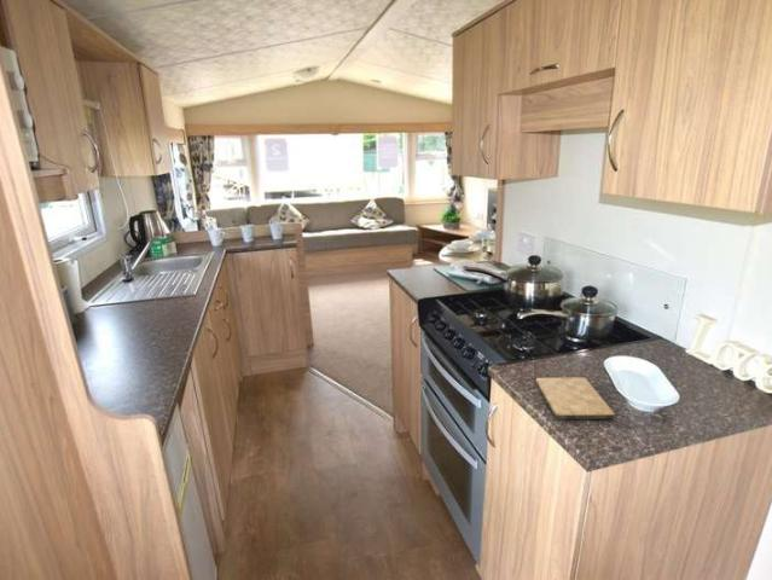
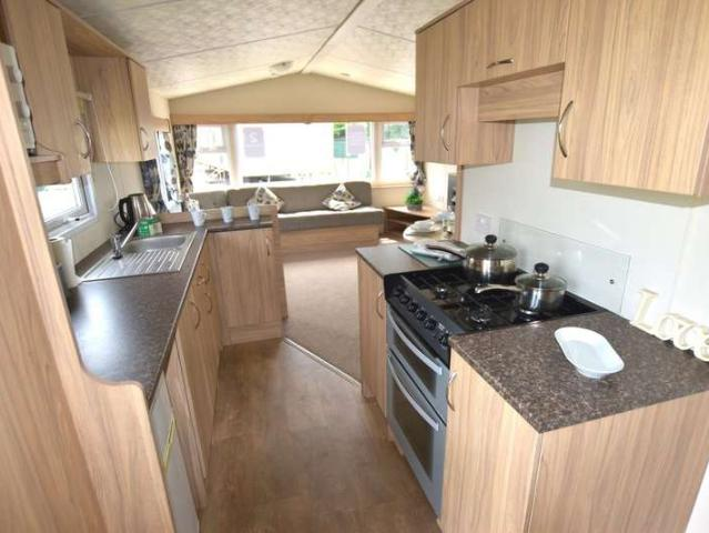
- cutting board (571, 396)
